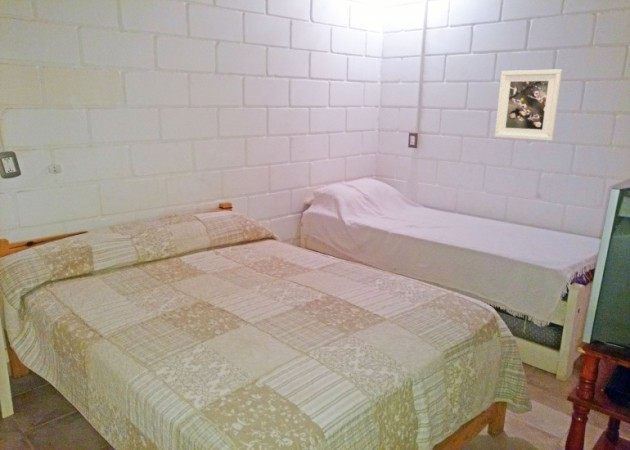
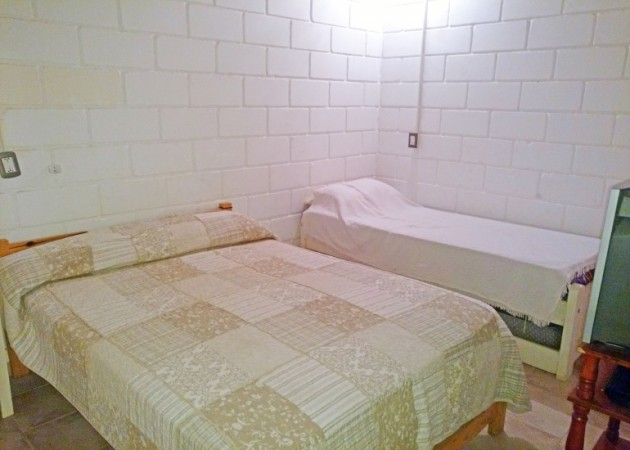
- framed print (526, 105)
